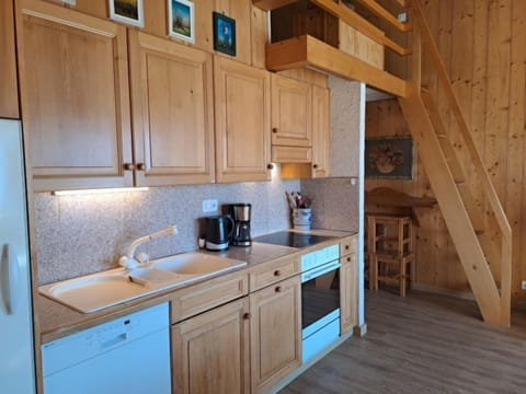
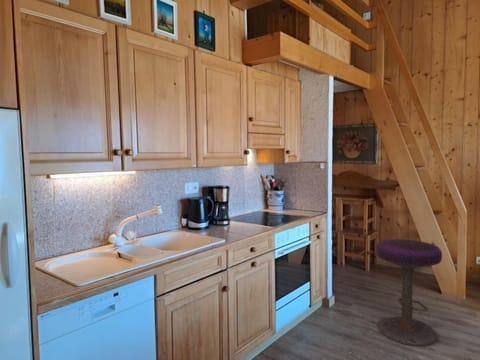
+ stool (407, 287)
